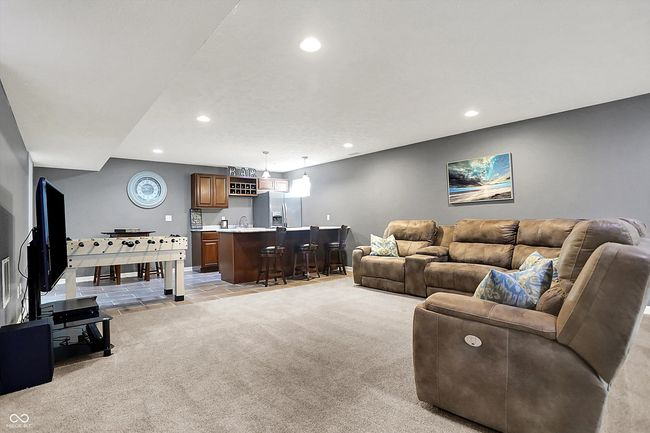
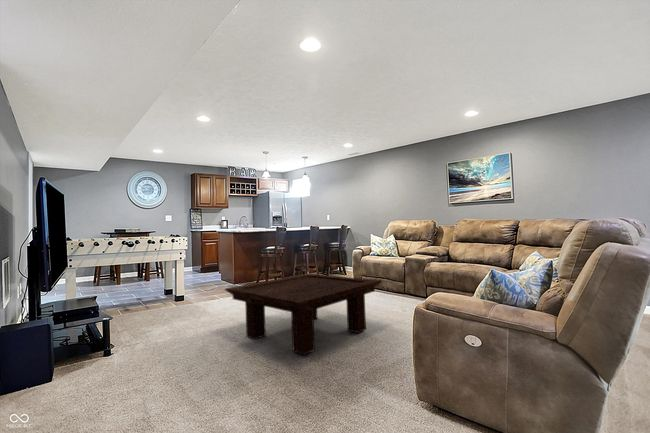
+ coffee table (305, 308)
